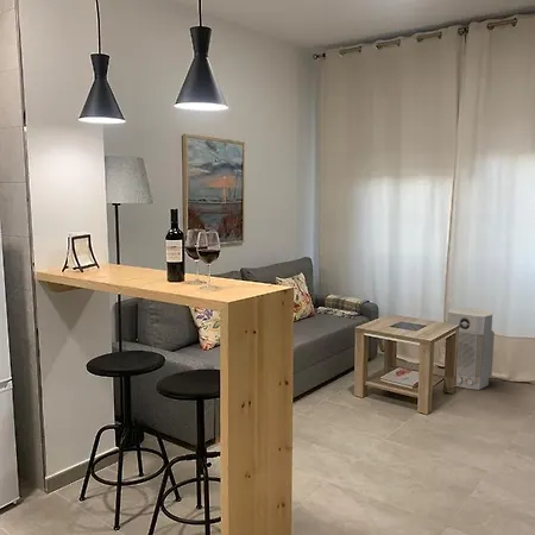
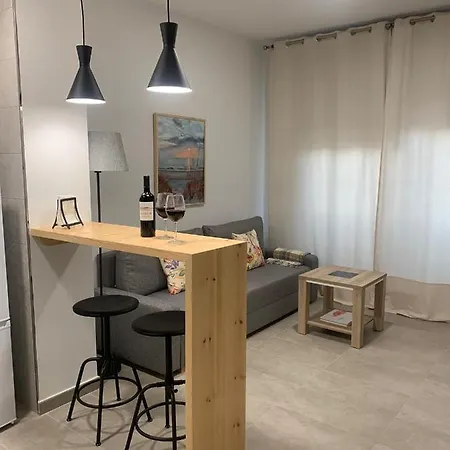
- air purifier (468, 346)
